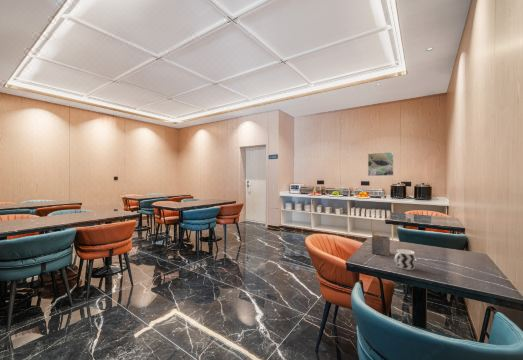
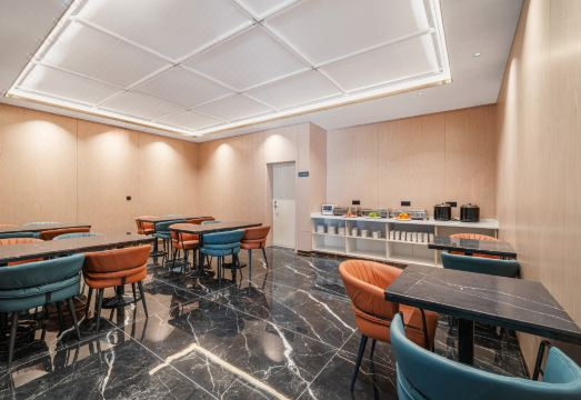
- napkin holder (380, 241)
- cup (403, 259)
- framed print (380, 164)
